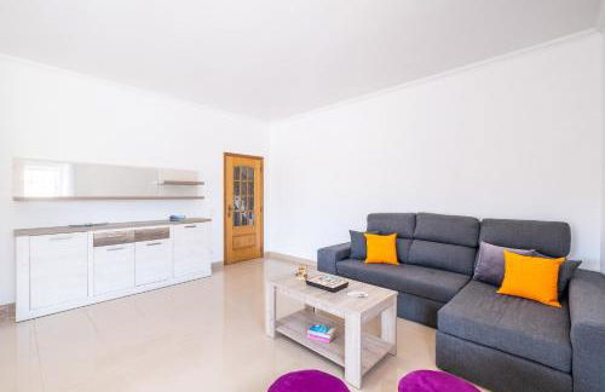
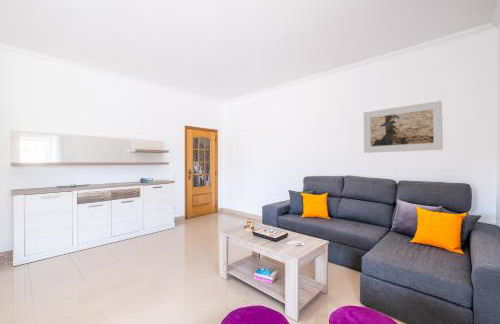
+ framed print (399, 129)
